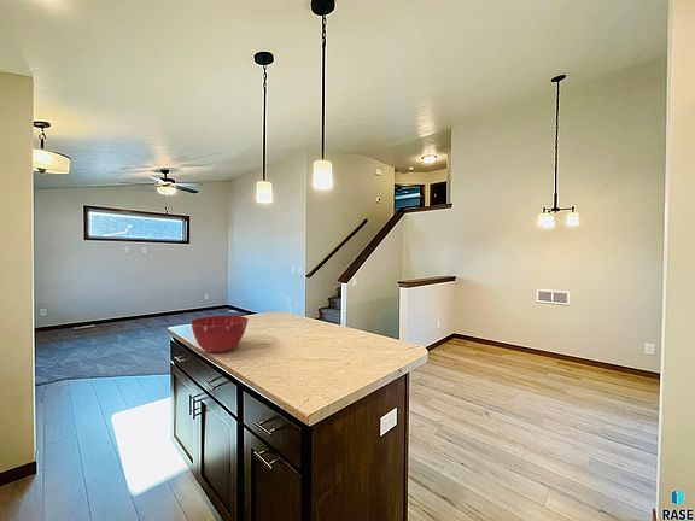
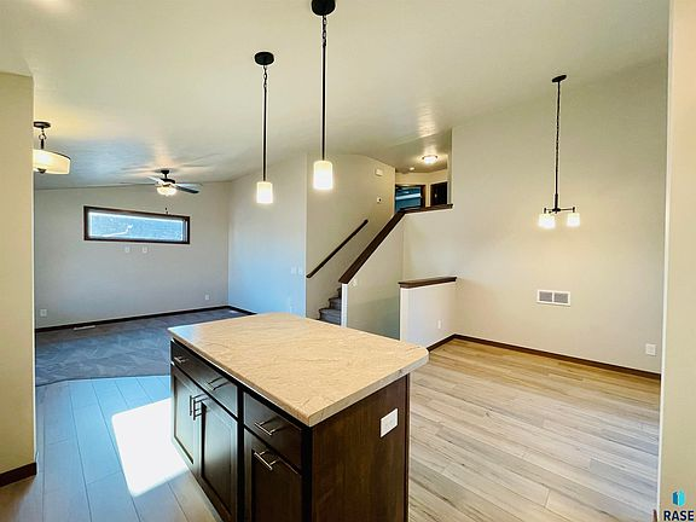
- mixing bowl (220, 334)
